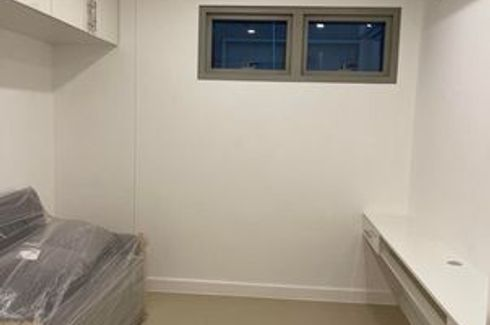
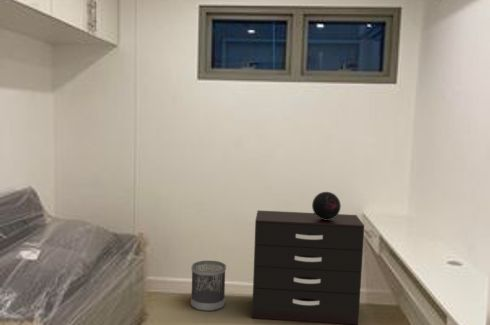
+ dresser (305, 266)
+ decorative orb (326, 205)
+ wastebasket (208, 285)
